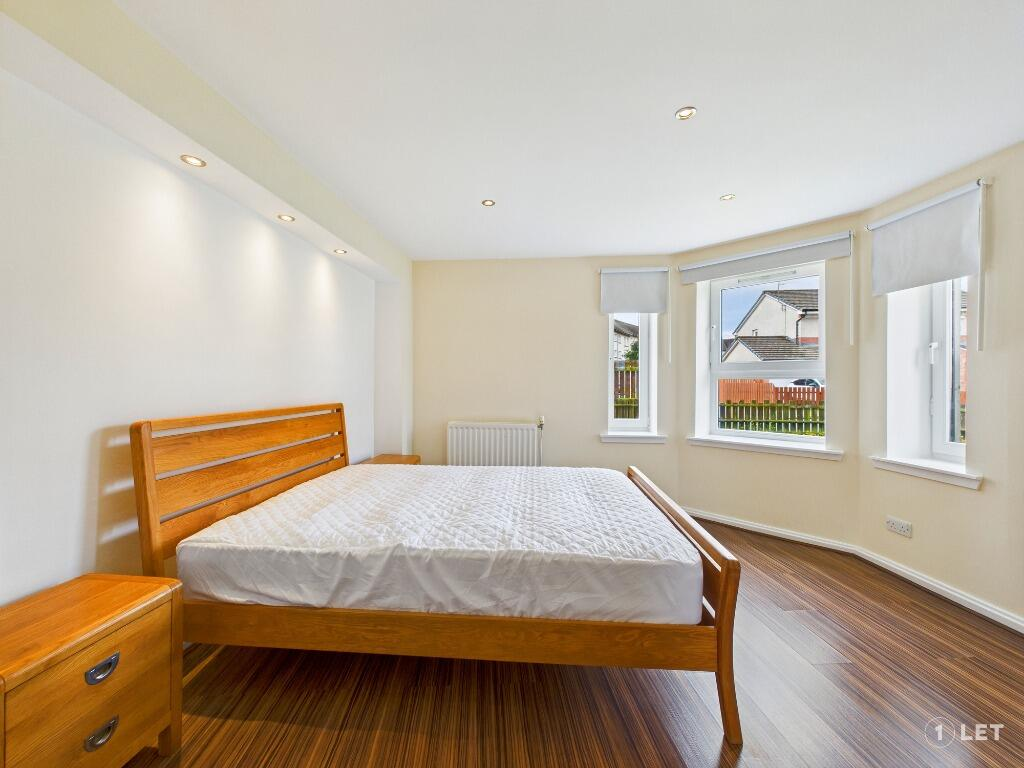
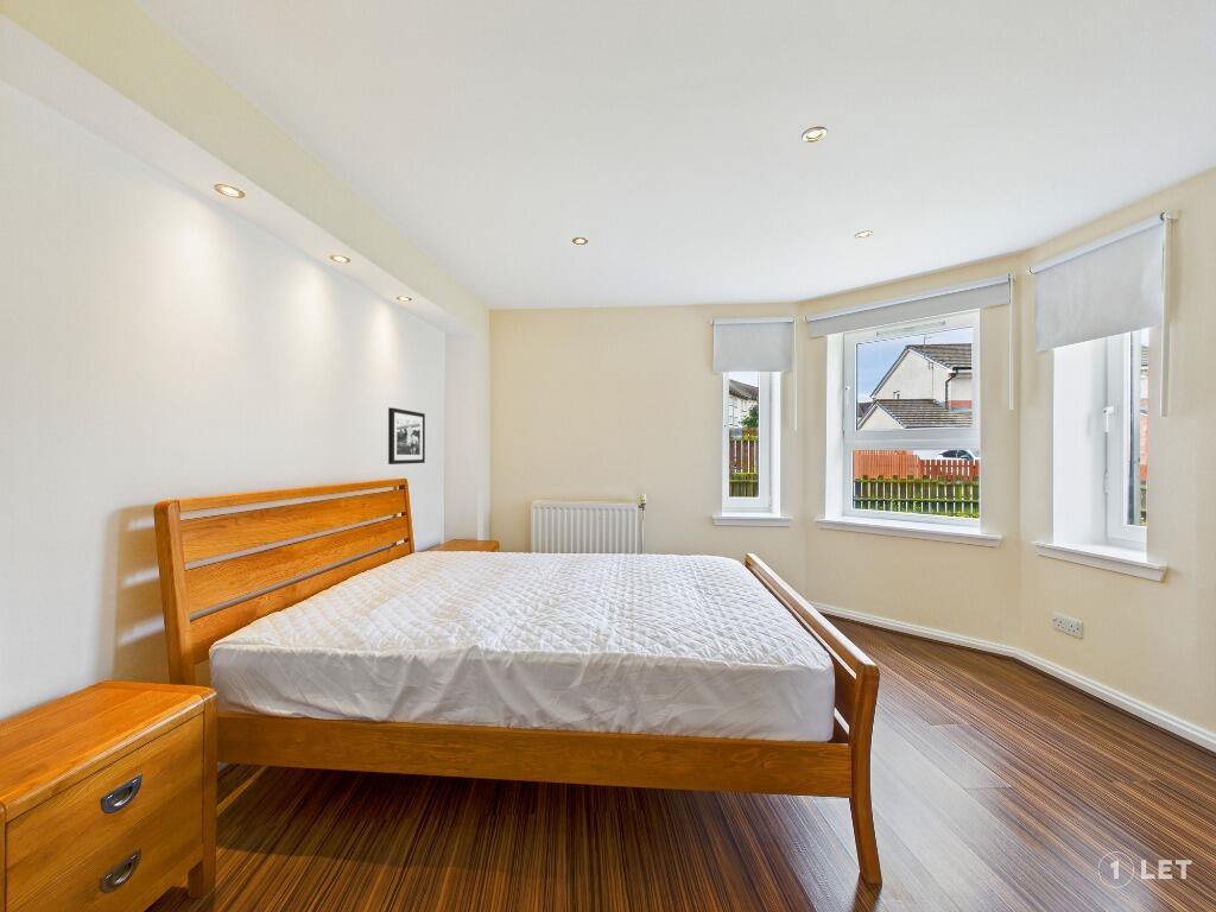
+ picture frame (407, 437)
